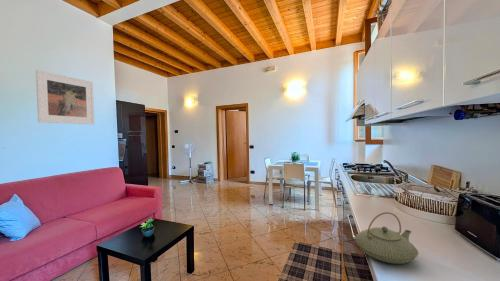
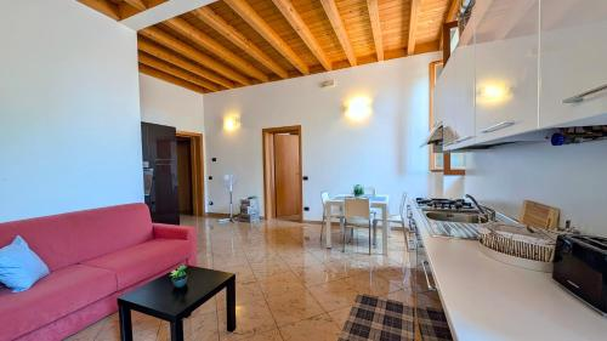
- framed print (68, 100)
- teapot (387, 232)
